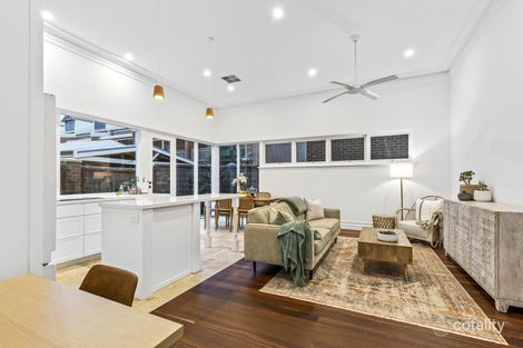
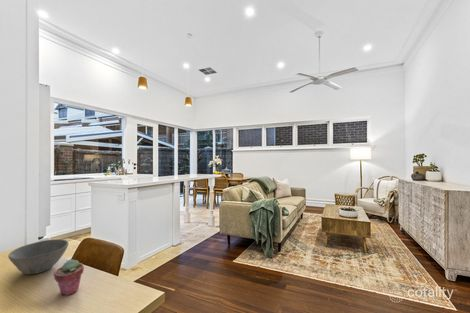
+ bowl (40, 258)
+ potted succulent (69, 275)
